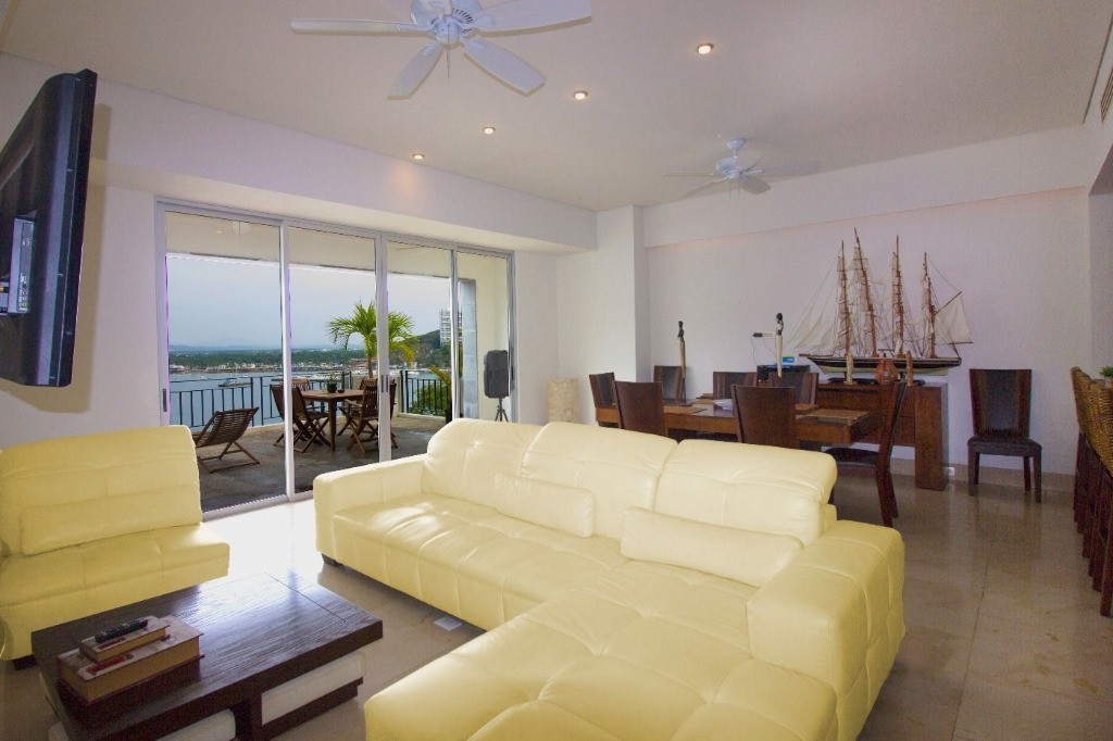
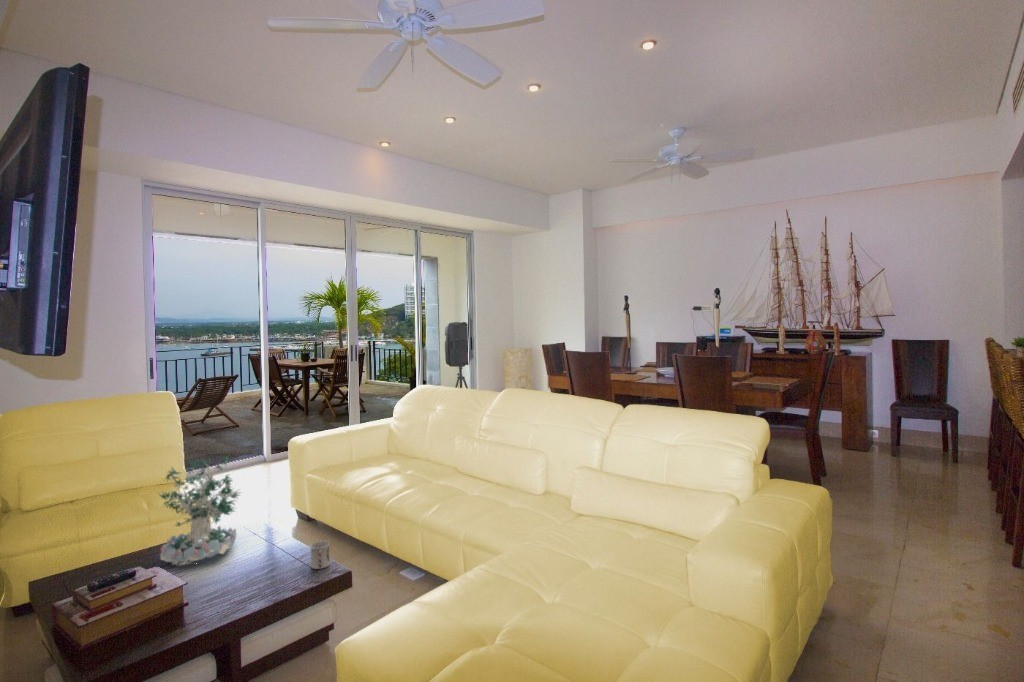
+ cup (320, 556)
+ plant (198, 504)
